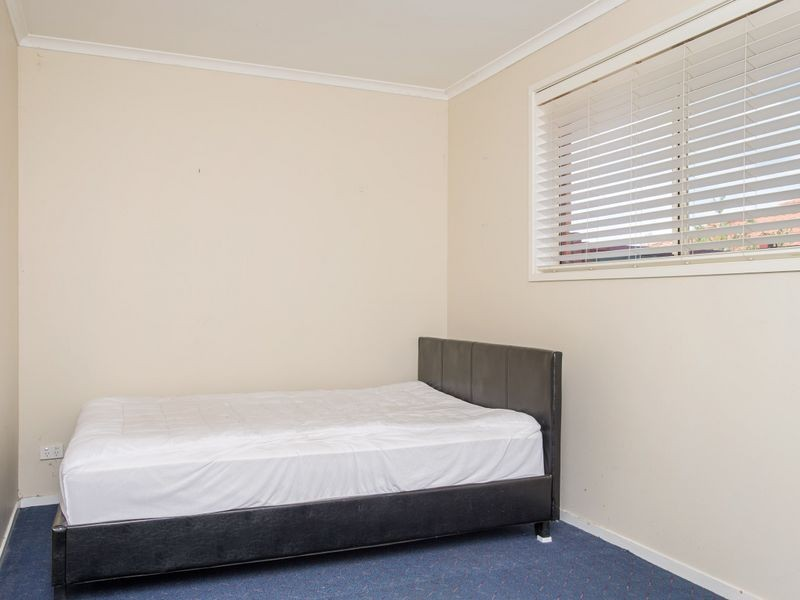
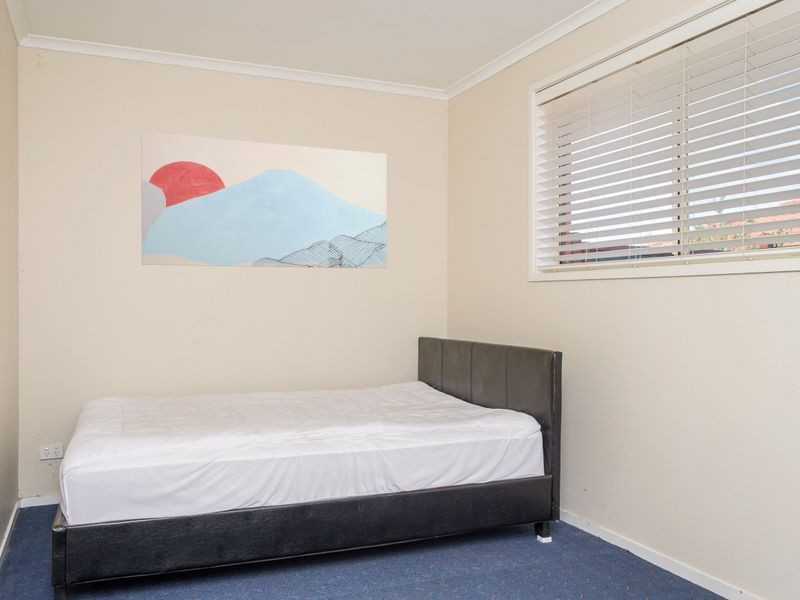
+ wall art (272, 205)
